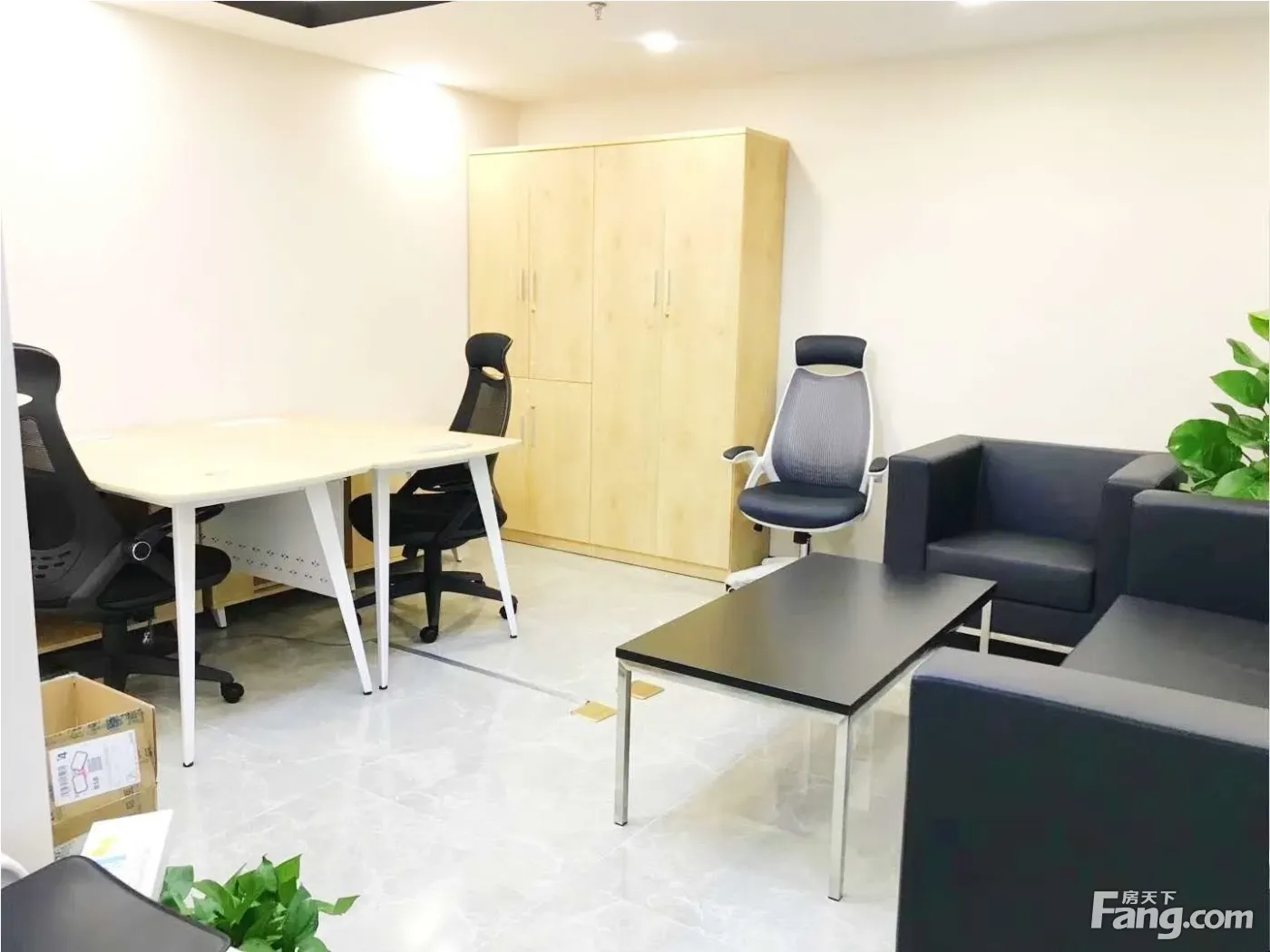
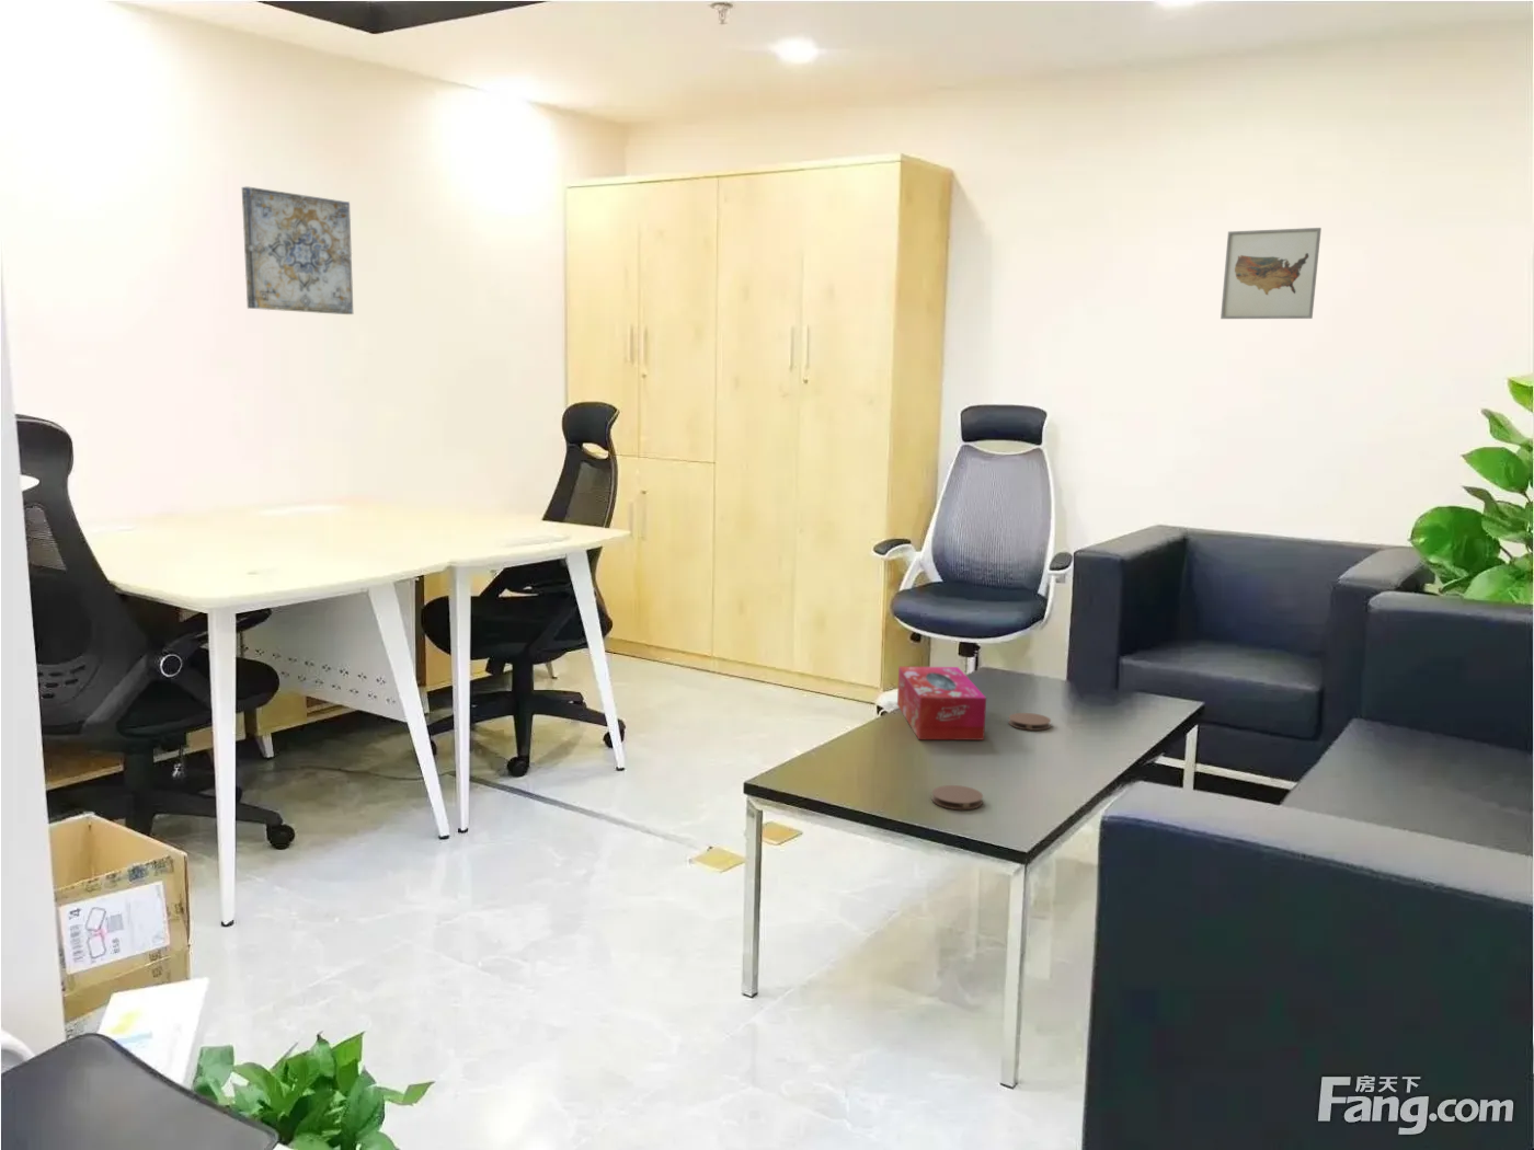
+ tissue box (939, 701)
+ wall art (300, 252)
+ coaster (957, 796)
+ wall art (1268, 274)
+ coaster (1029, 721)
